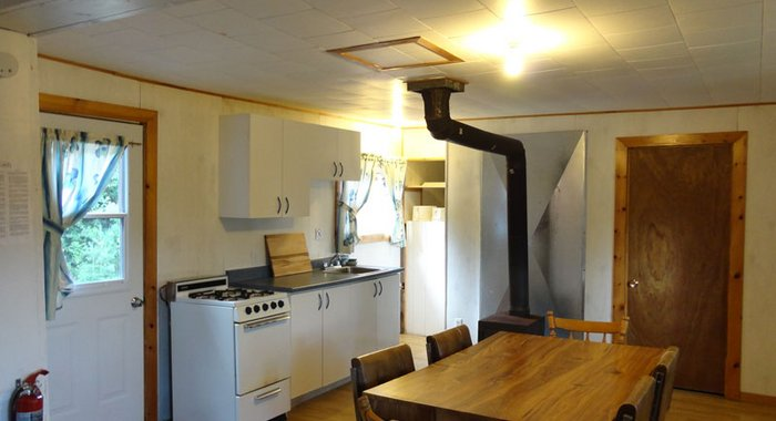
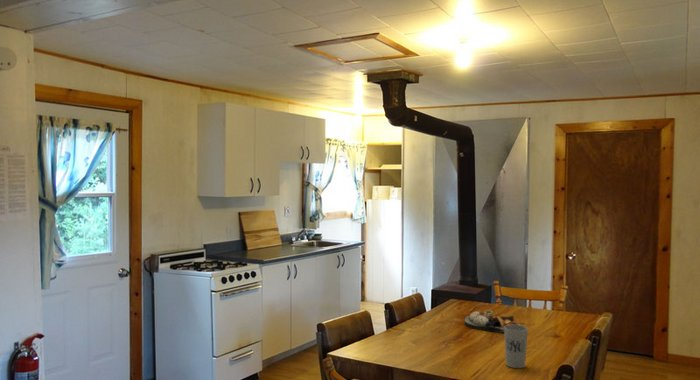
+ cup (515, 346)
+ food plate (492, 319)
